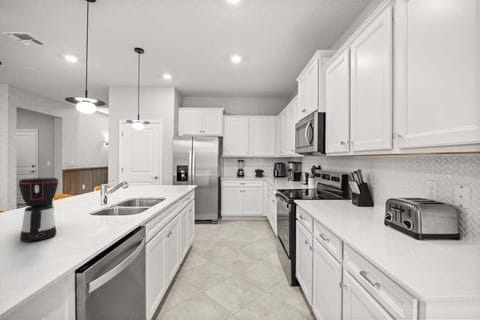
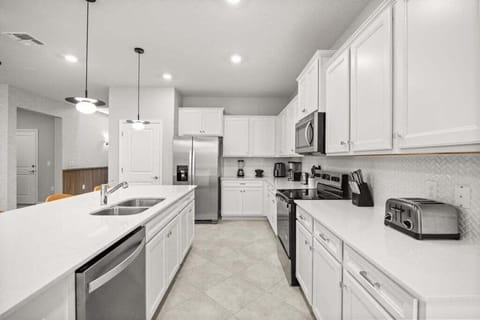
- coffee maker (39, 207)
